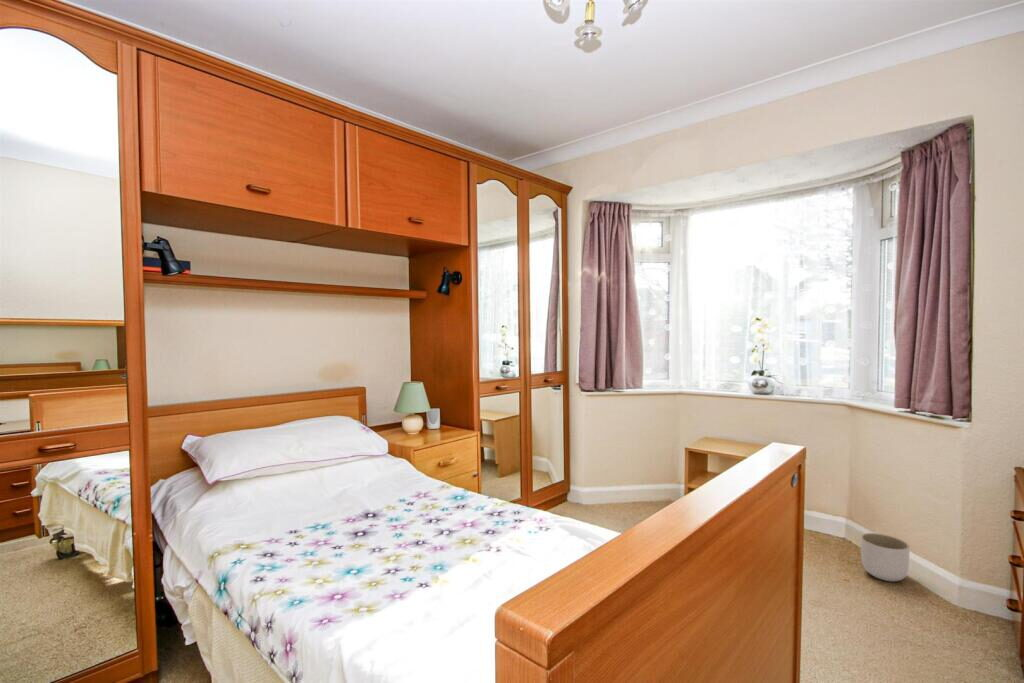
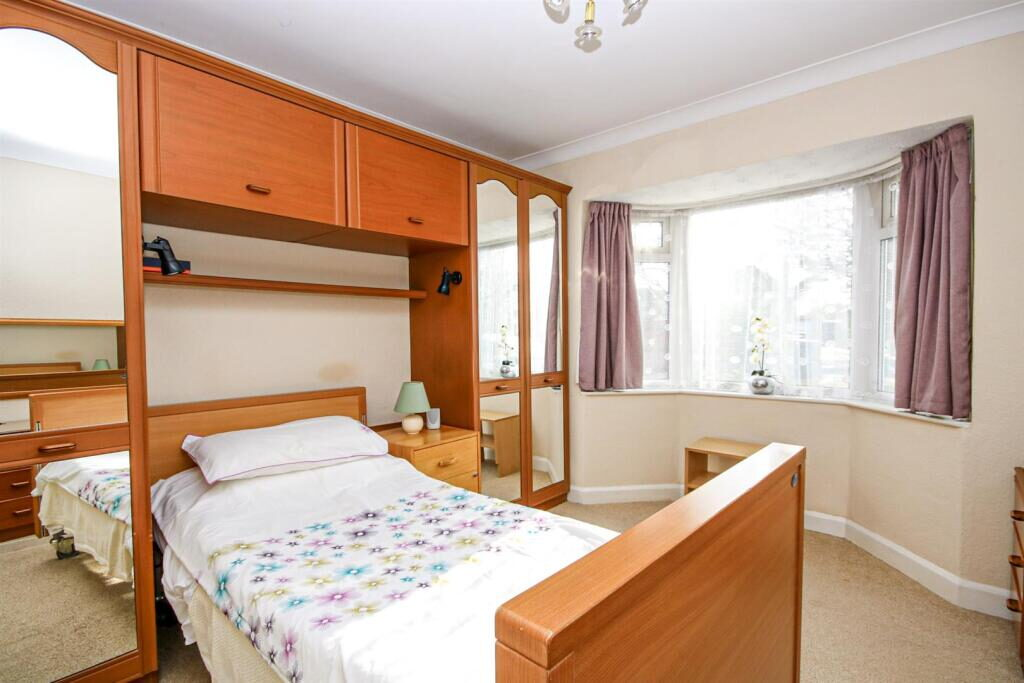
- planter (884, 558)
